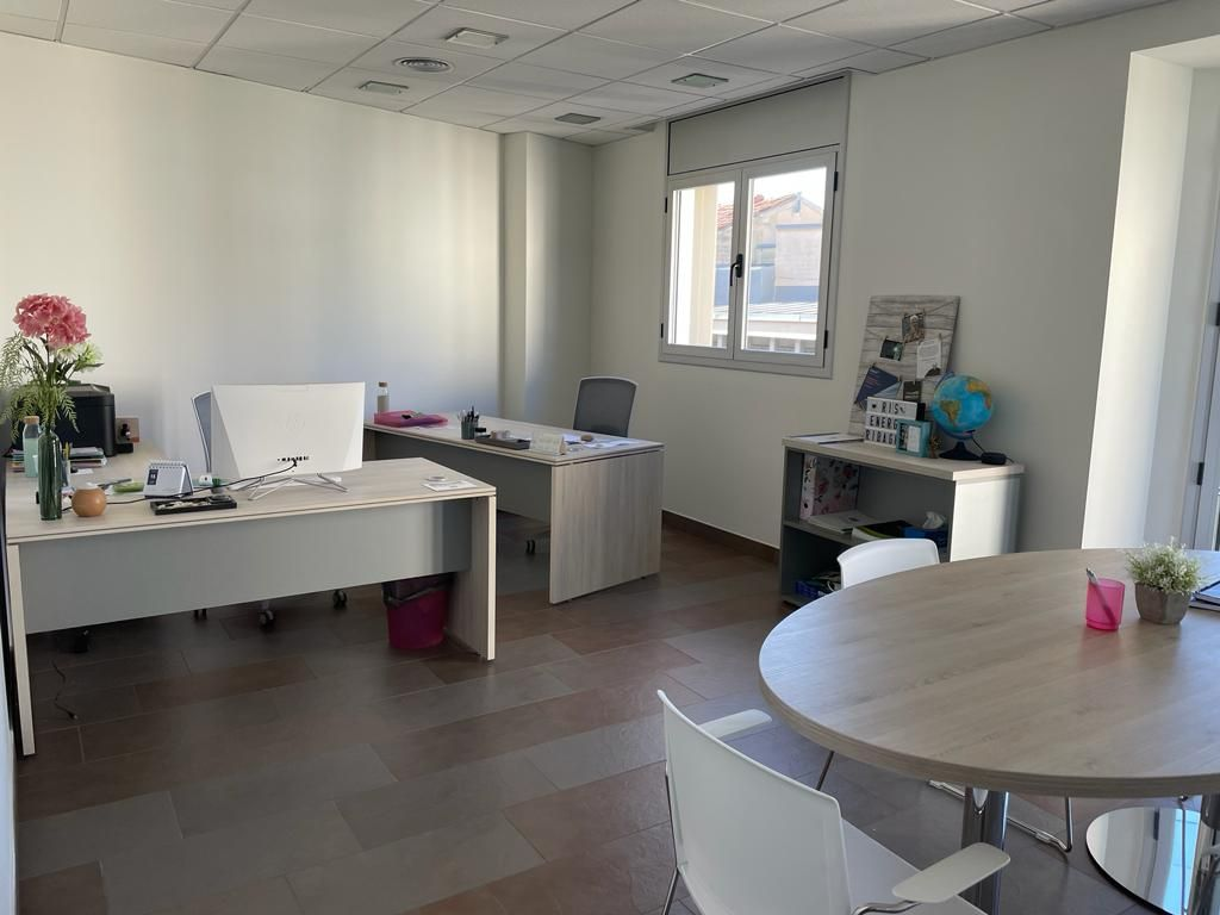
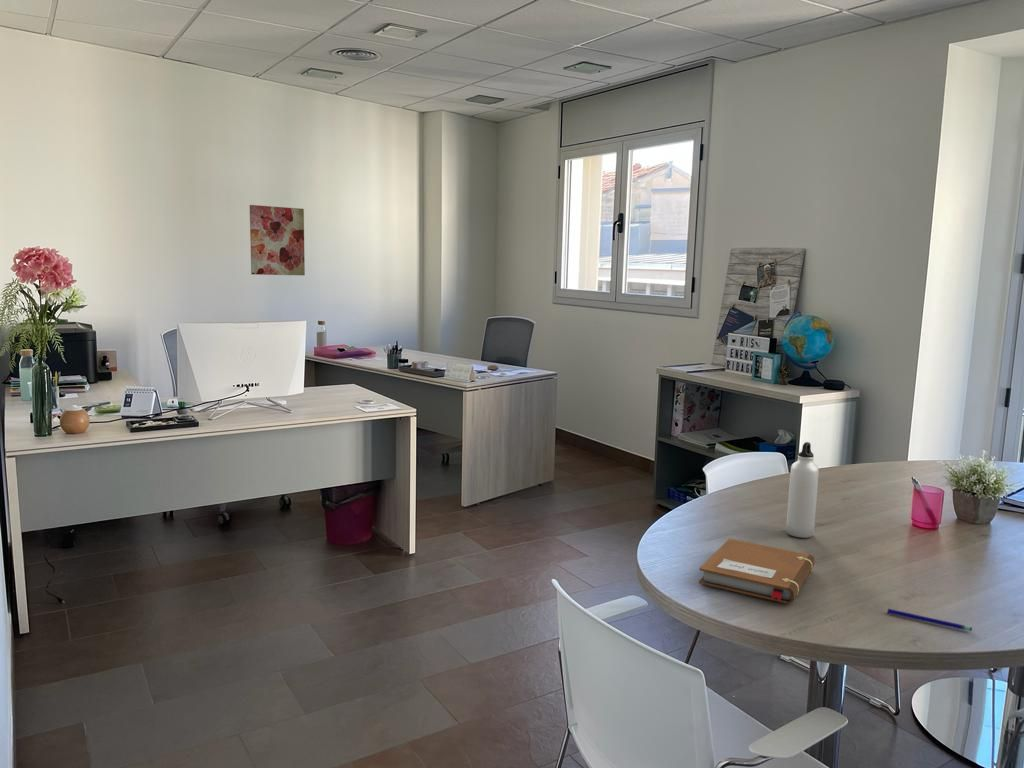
+ notebook (758, 569)
+ pen (928, 619)
+ wall art (277, 241)
+ water bottle (803, 488)
